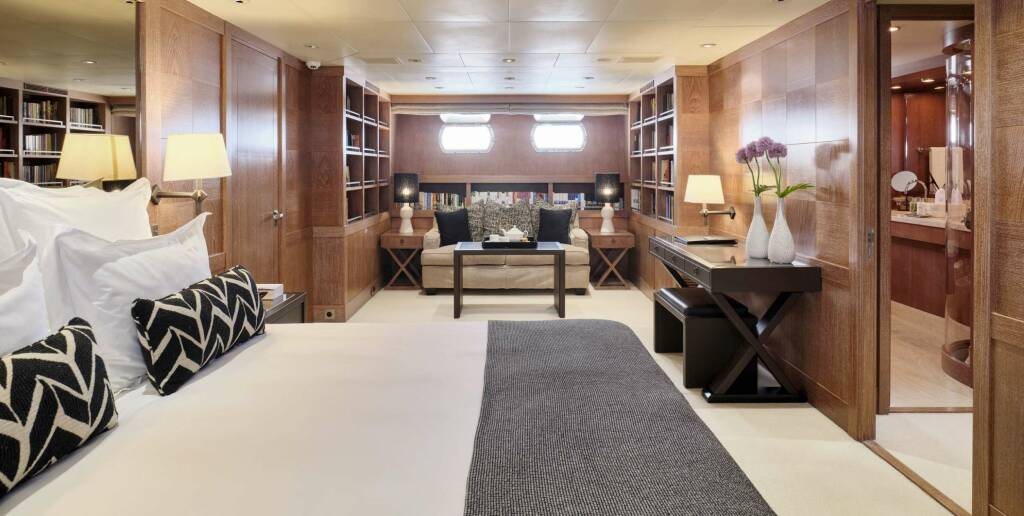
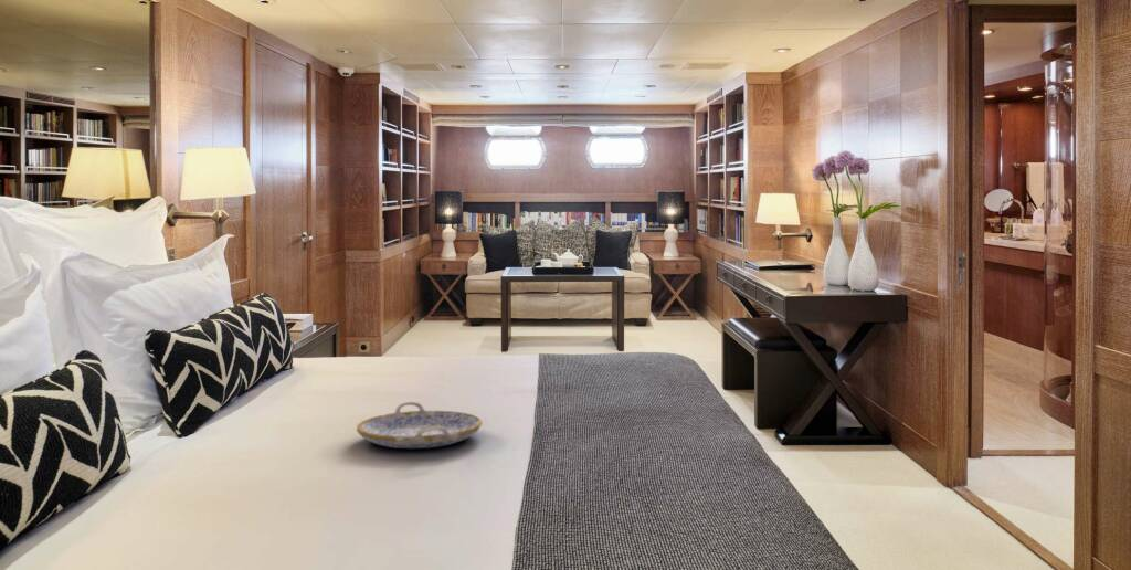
+ serving tray (420, 425)
